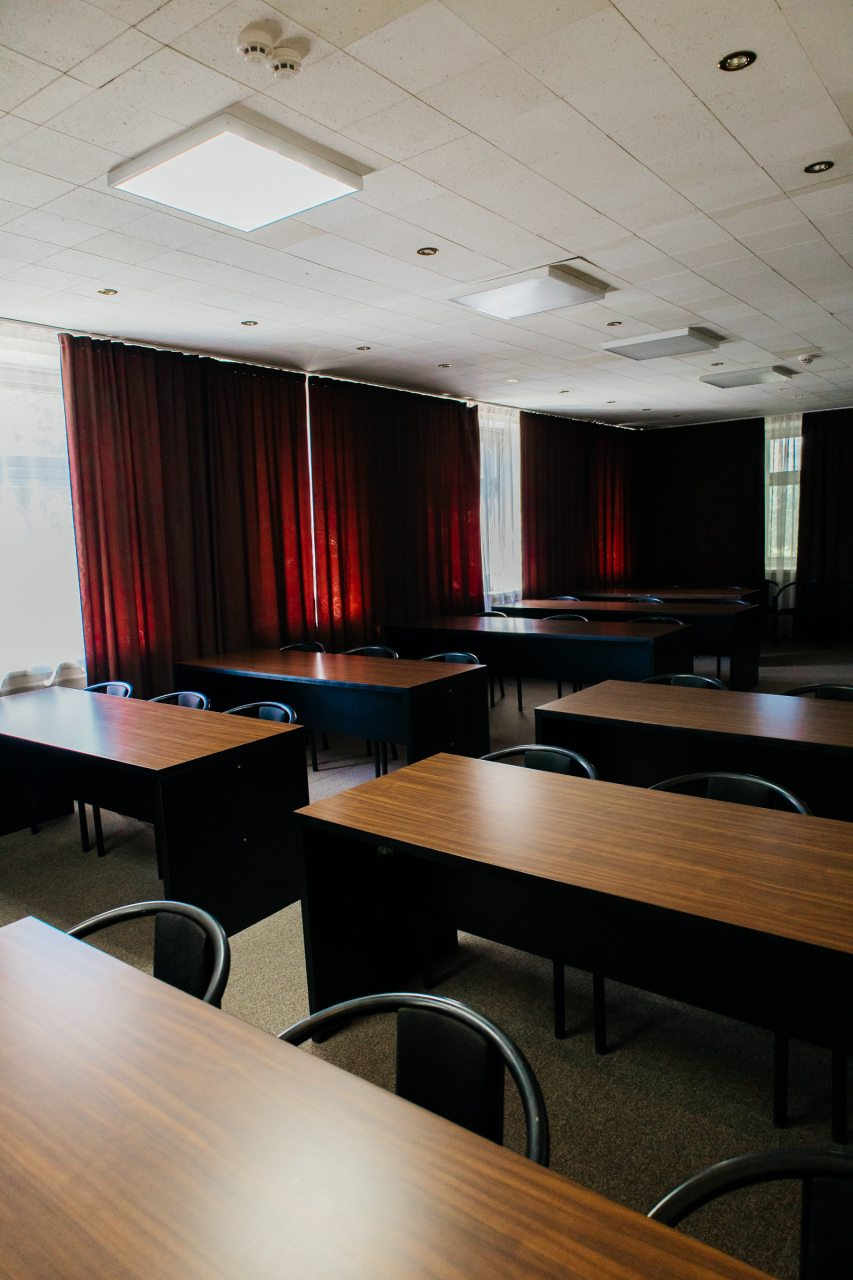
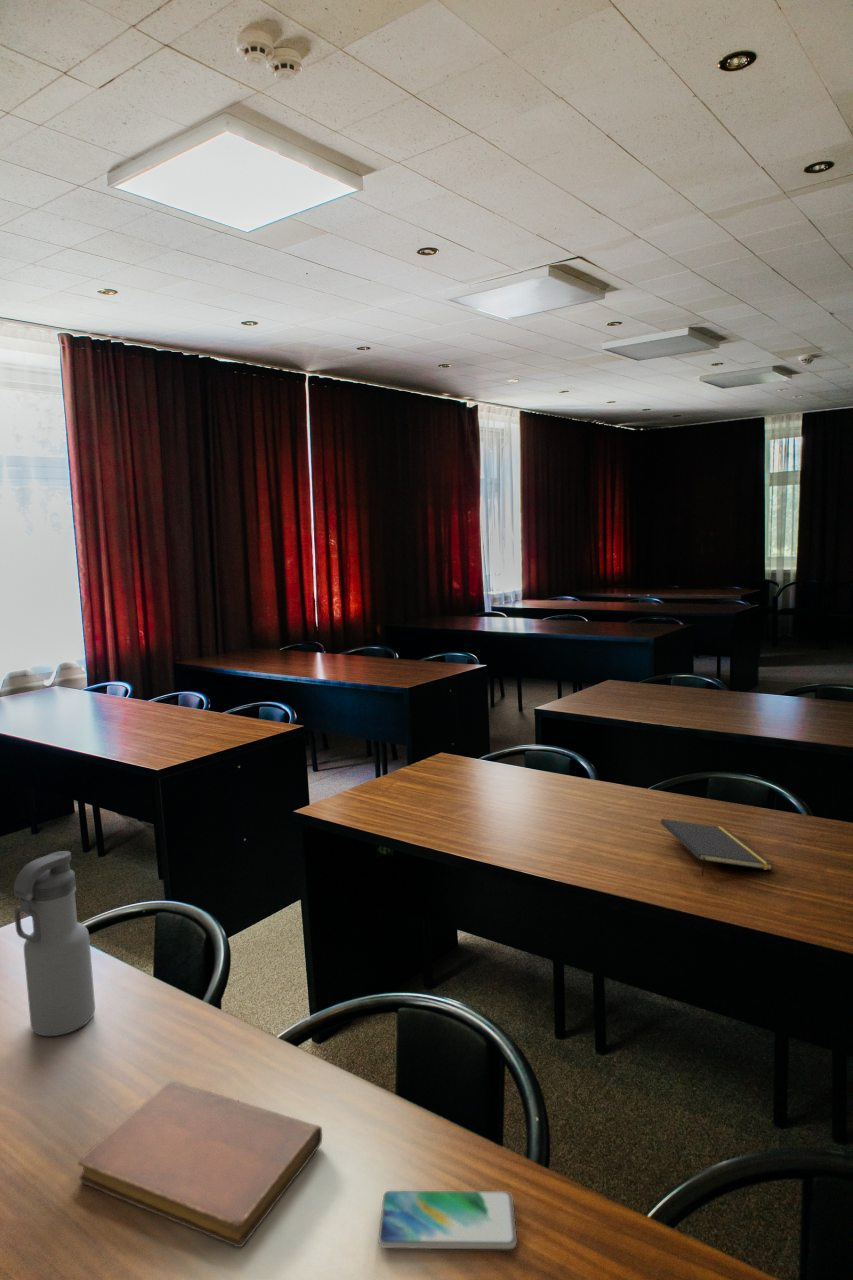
+ water bottle (55, 941)
+ notebook (202, 1151)
+ smartphone (447, 1218)
+ notepad (713, 842)
